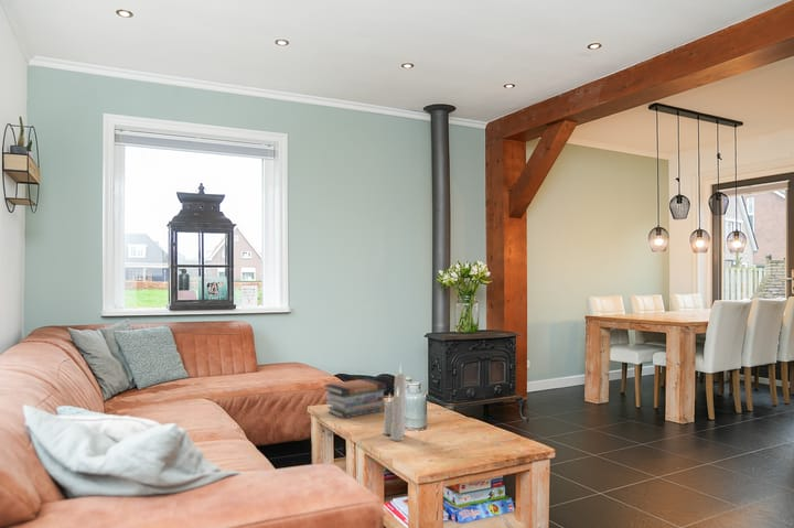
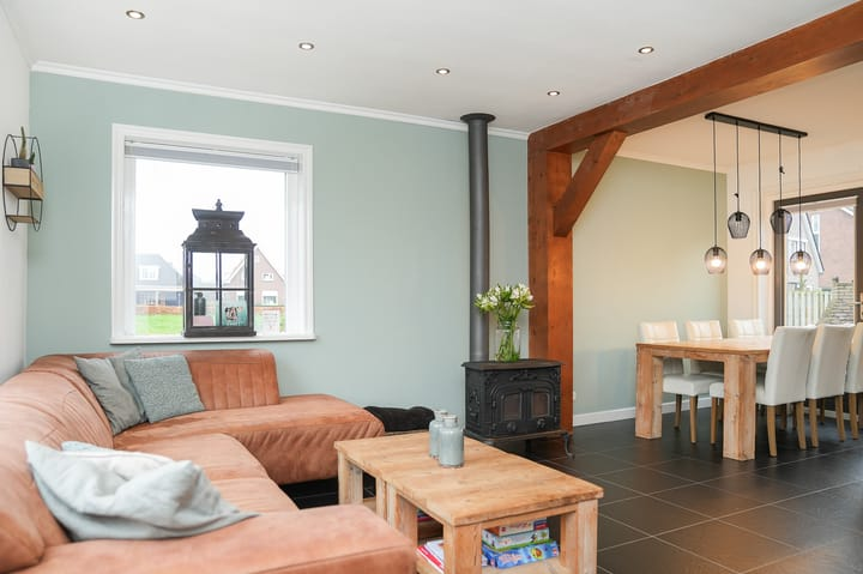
- book stack (355, 397)
- candle (396, 398)
